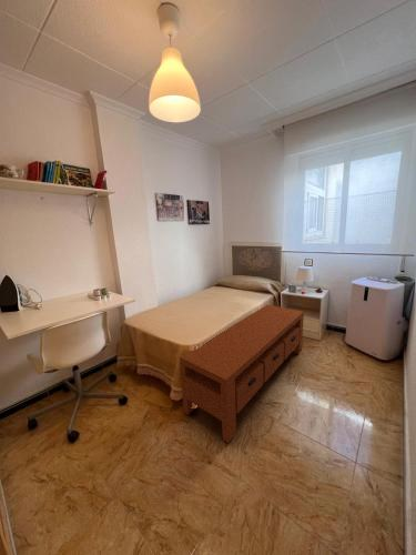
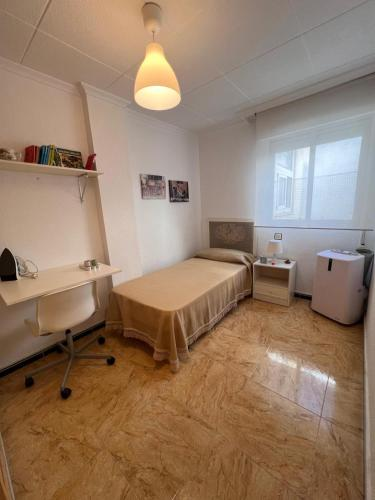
- storage bench (254, 354)
